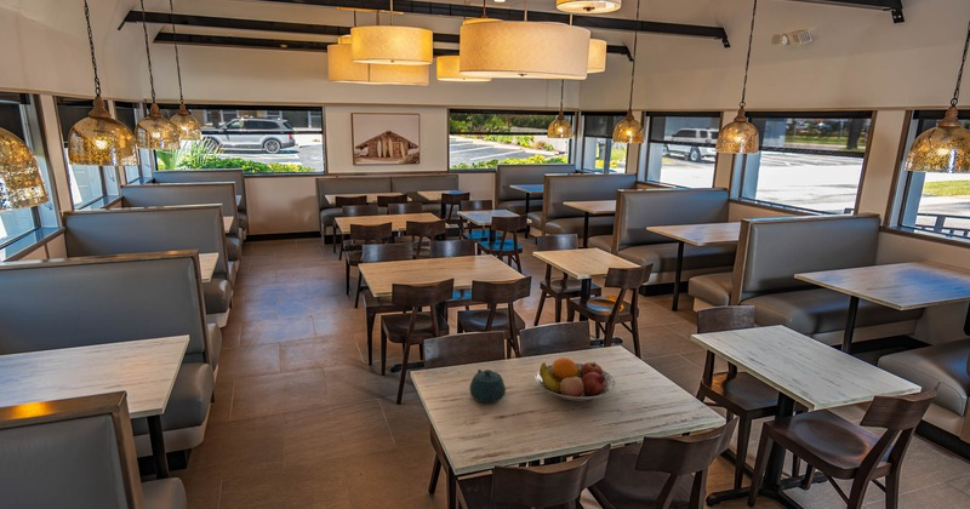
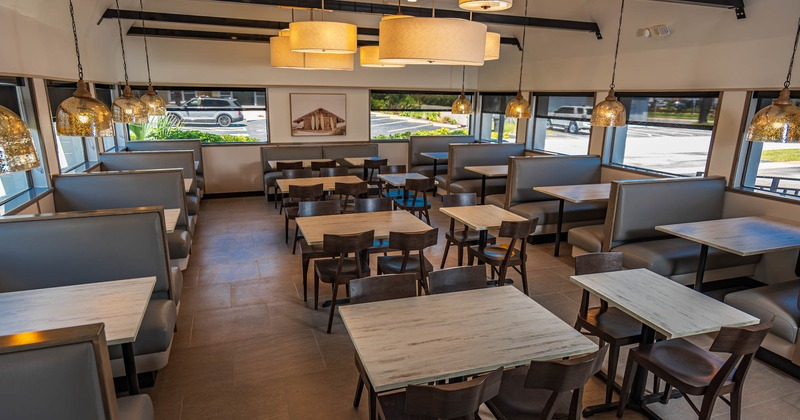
- teapot (487, 384)
- fruit bowl (575, 376)
